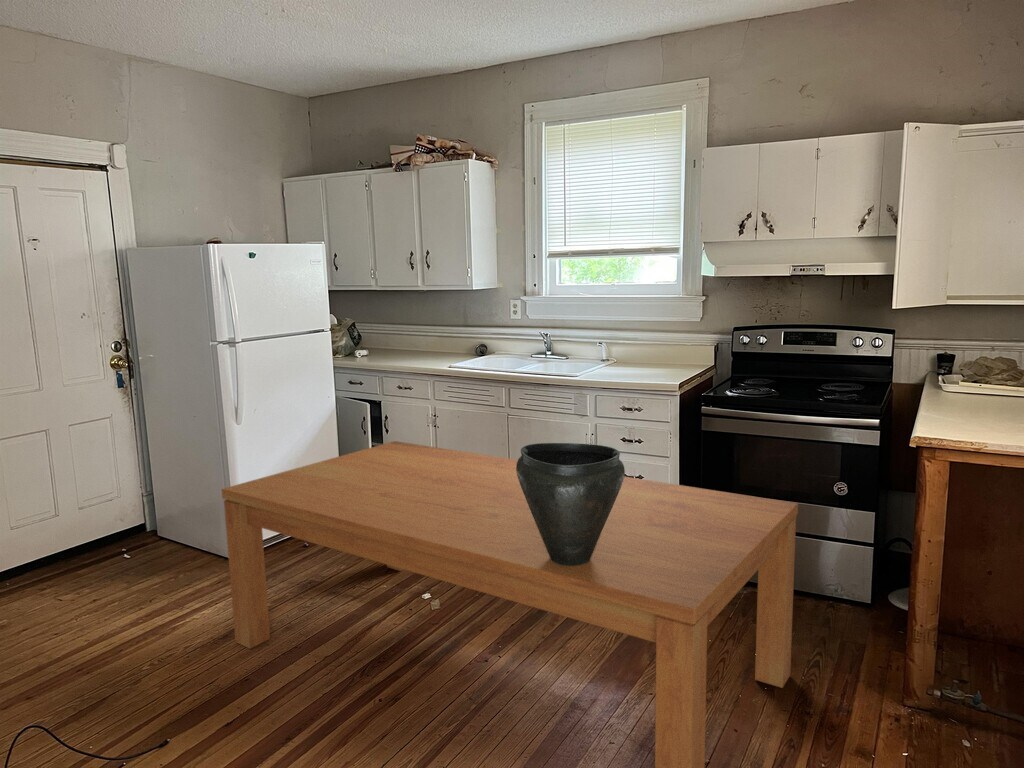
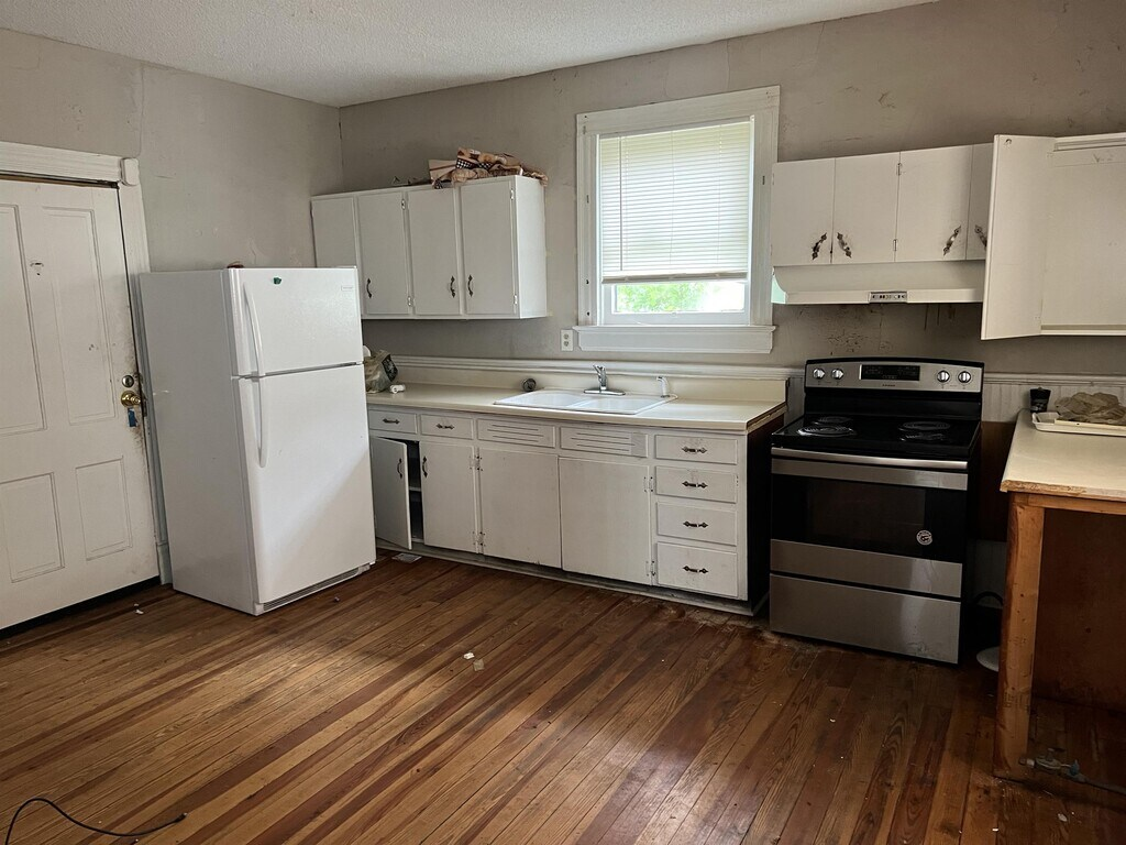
- vase (570, 503)
- dining table (494, 578)
